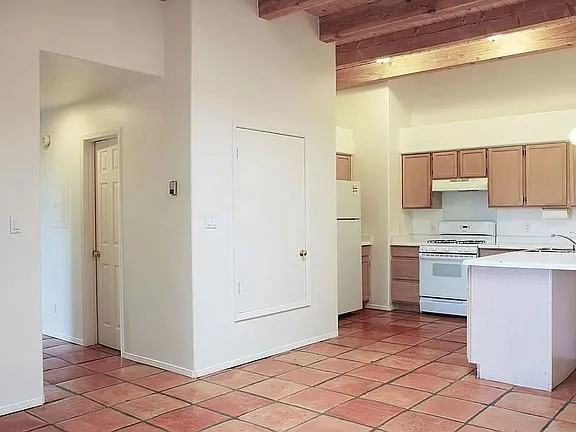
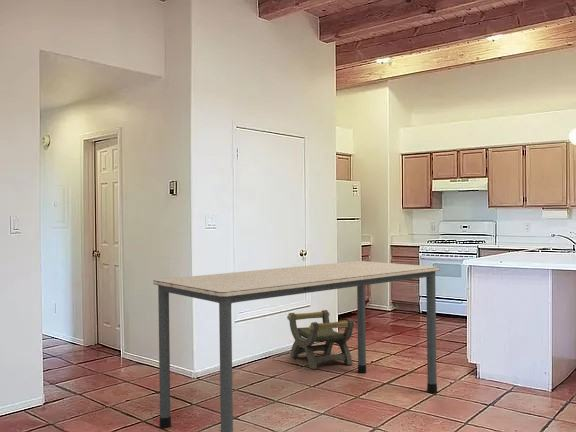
+ dining table (301, 293)
+ stool (320, 338)
